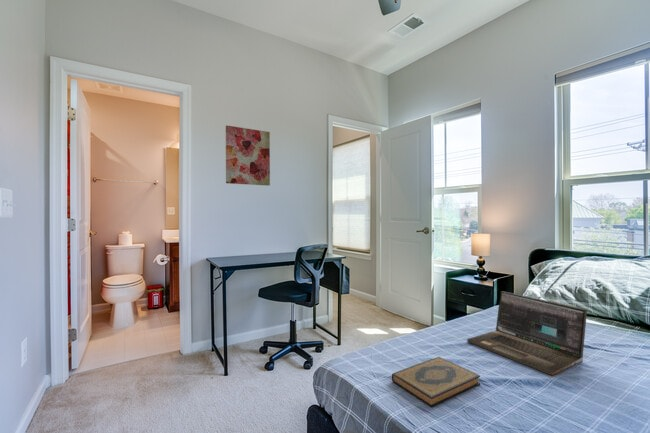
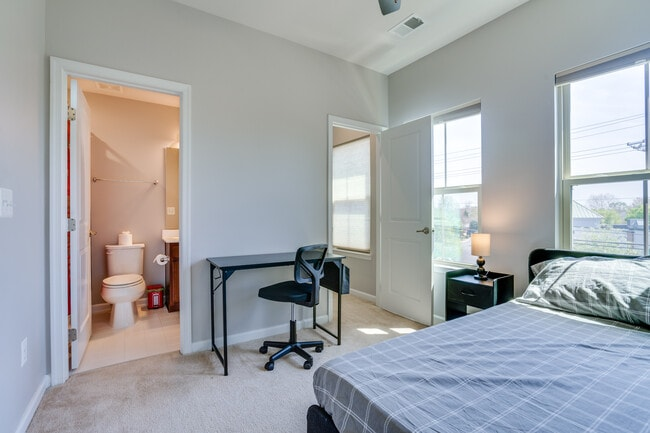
- hardback book (435, 378)
- wall art (248, 156)
- laptop (523, 326)
